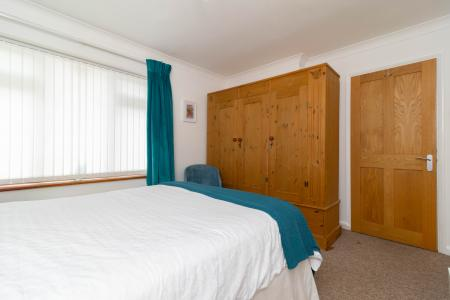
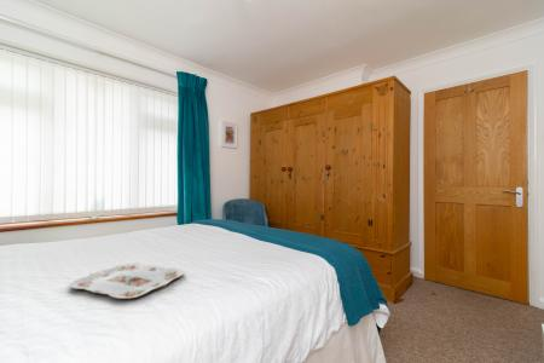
+ serving tray (129, 278)
